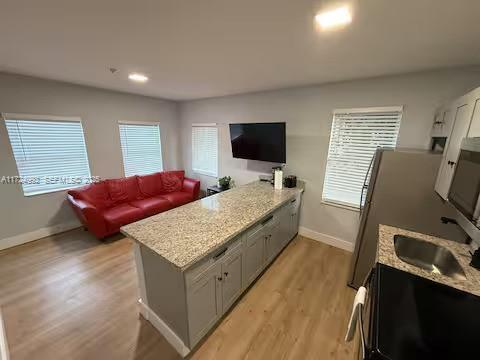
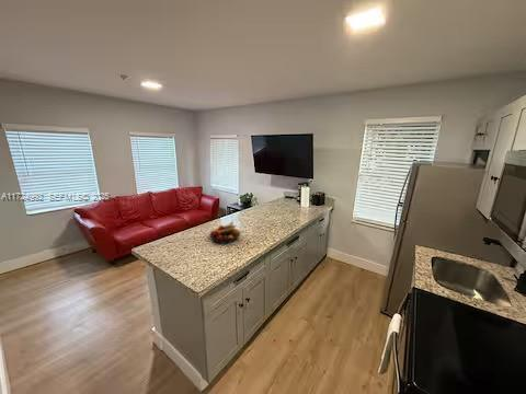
+ fruit bowl (225, 231)
